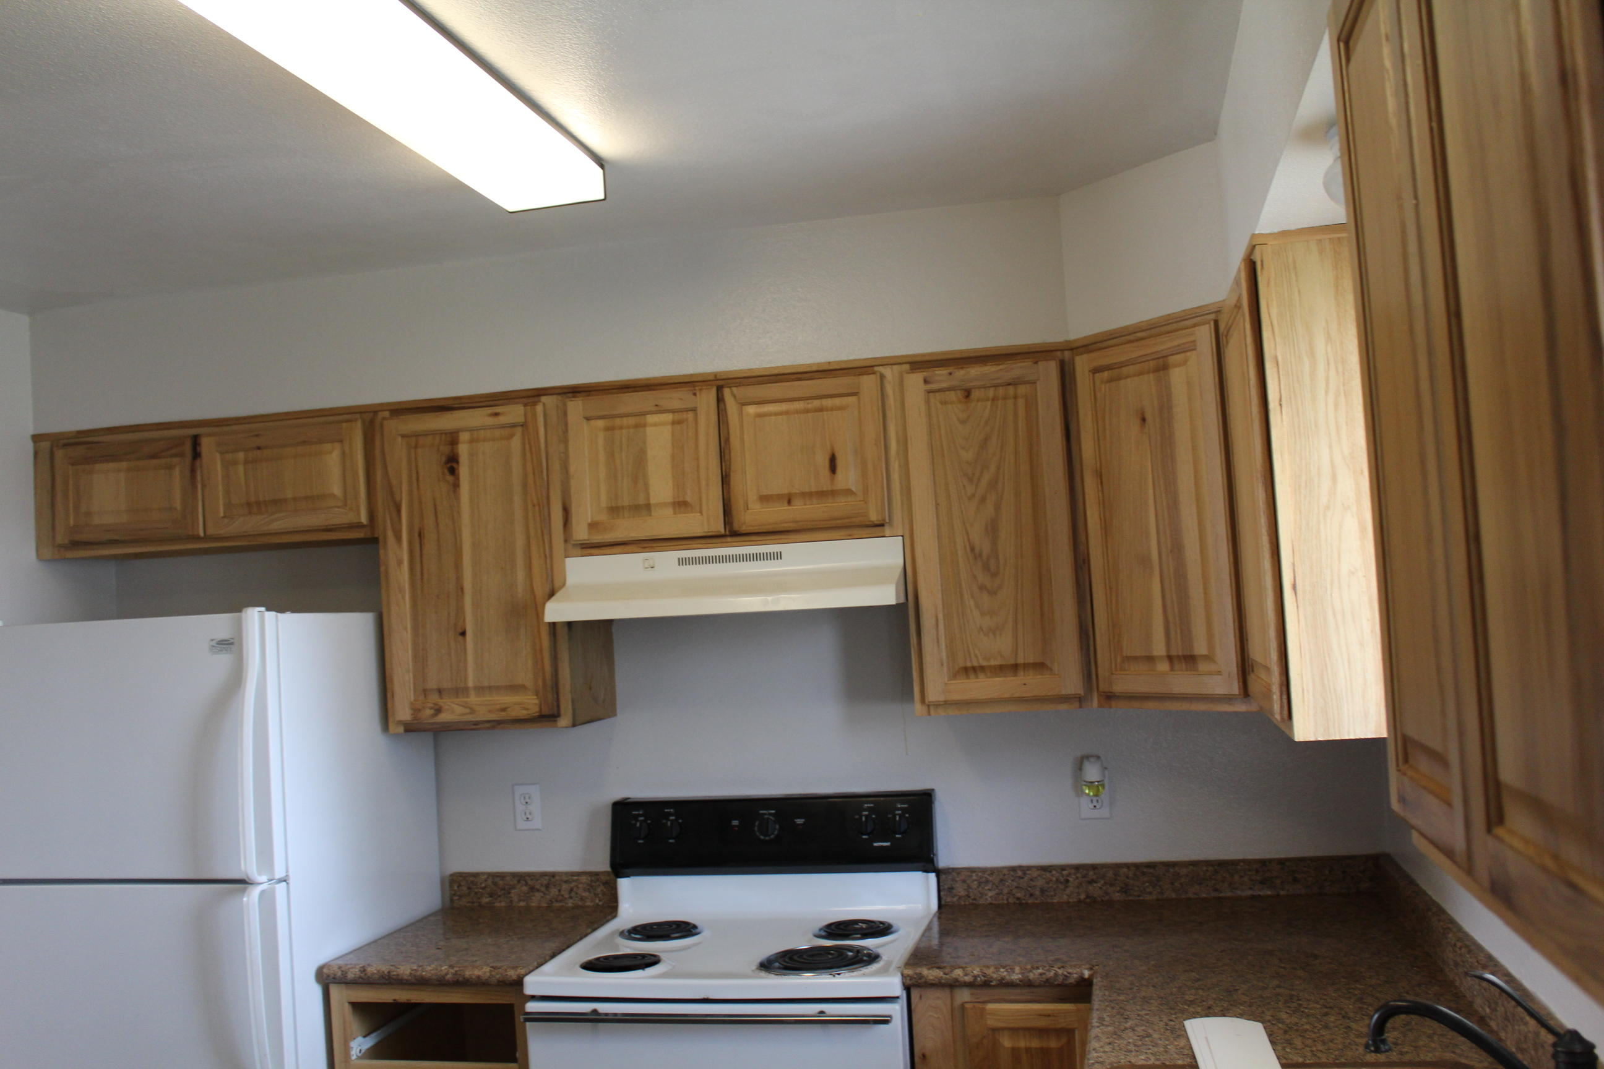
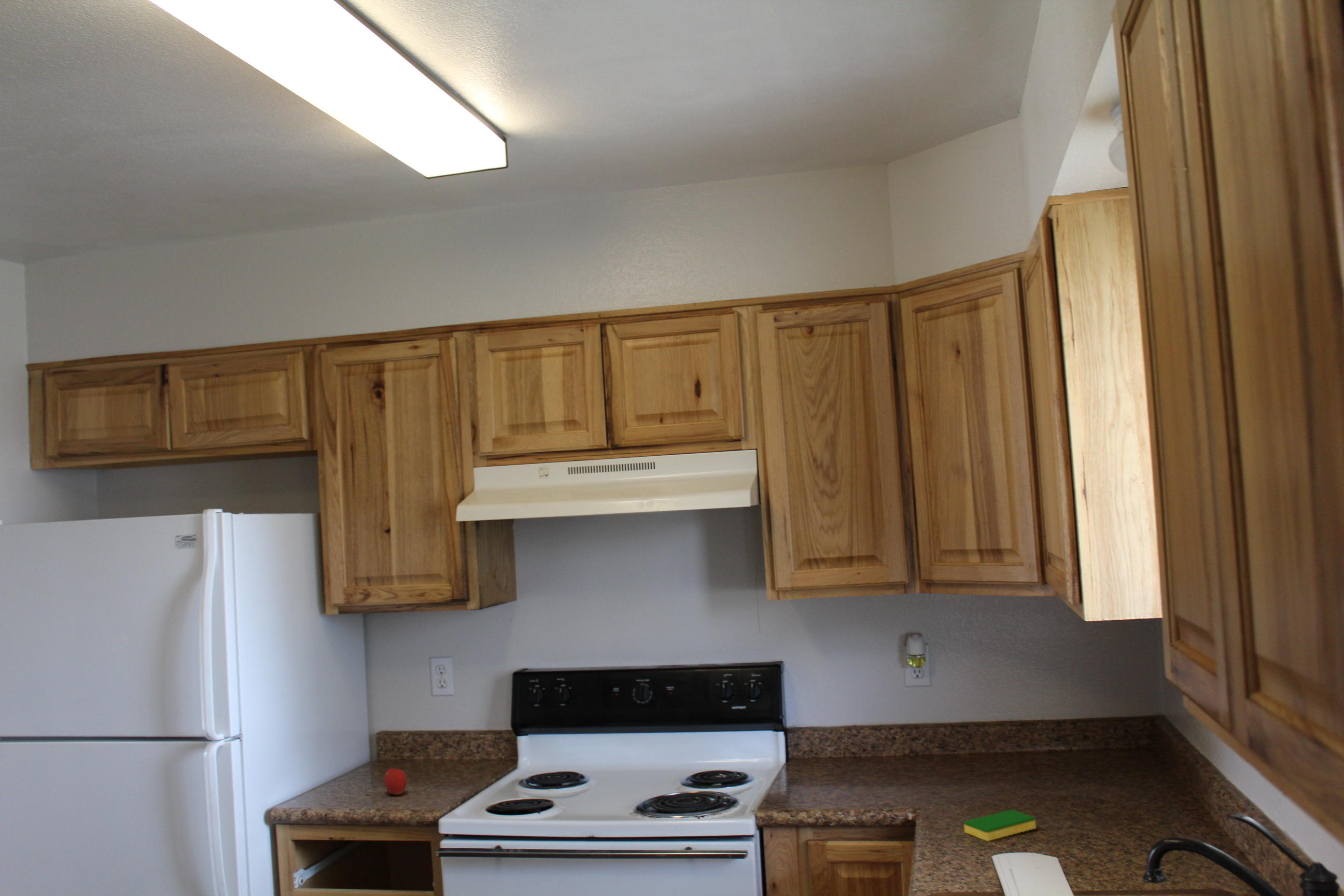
+ apple (396, 779)
+ dish sponge (1000, 824)
